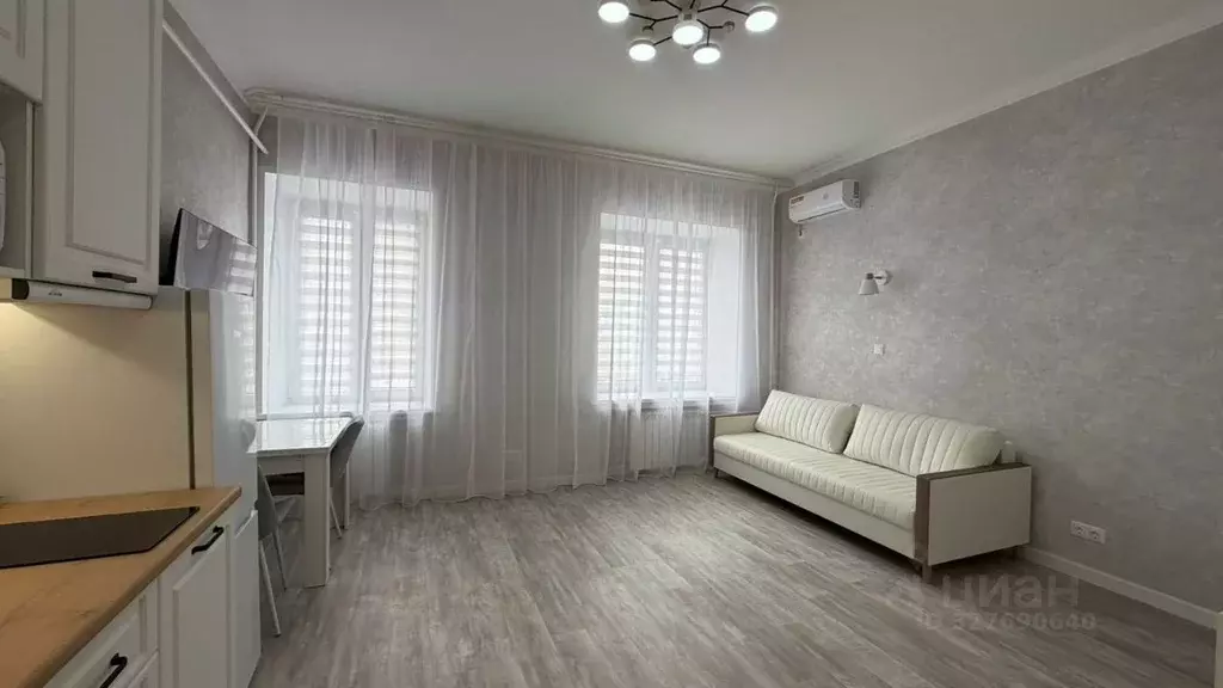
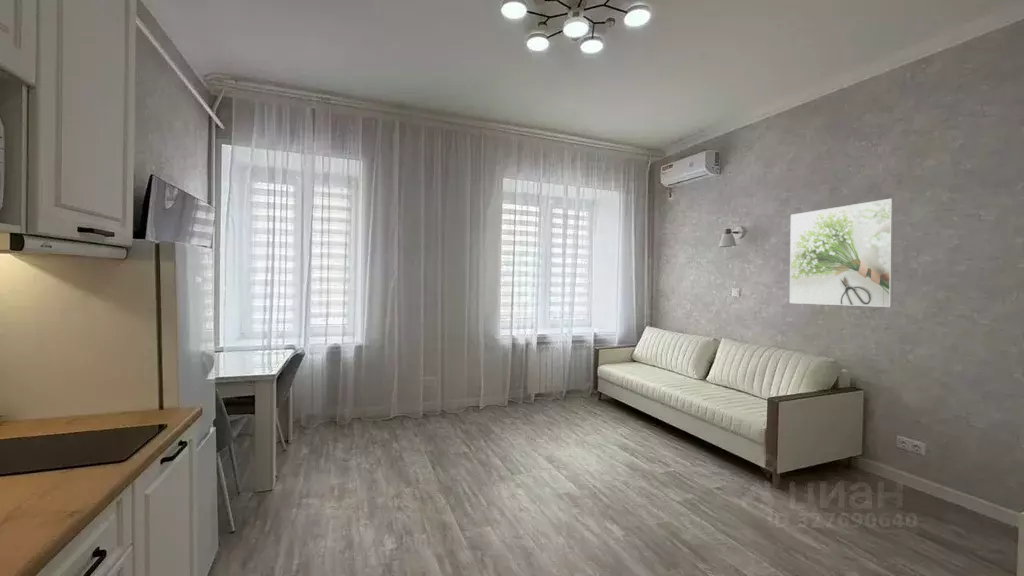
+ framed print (836, 256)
